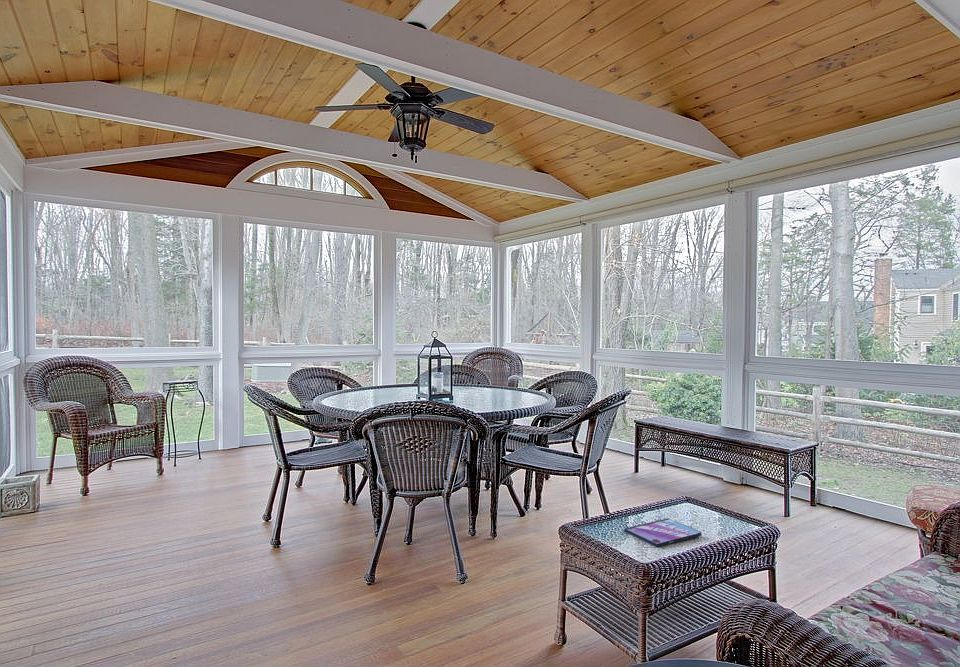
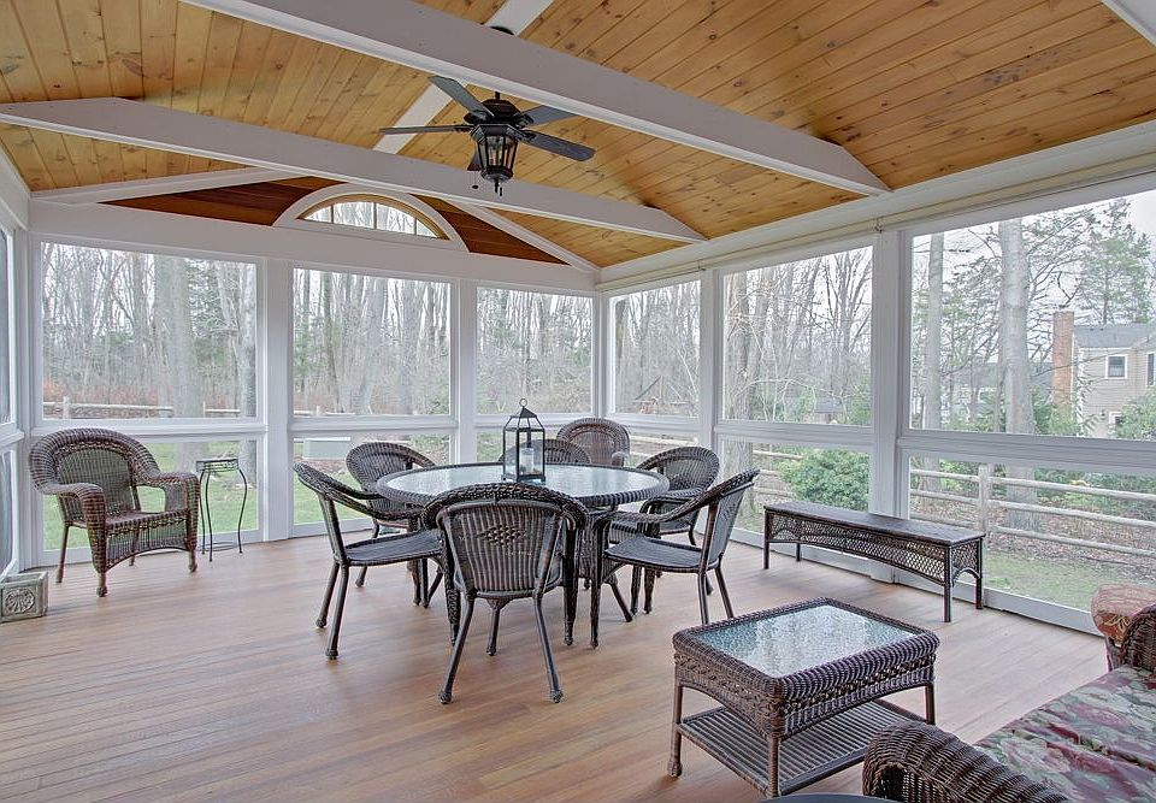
- video game case (662, 531)
